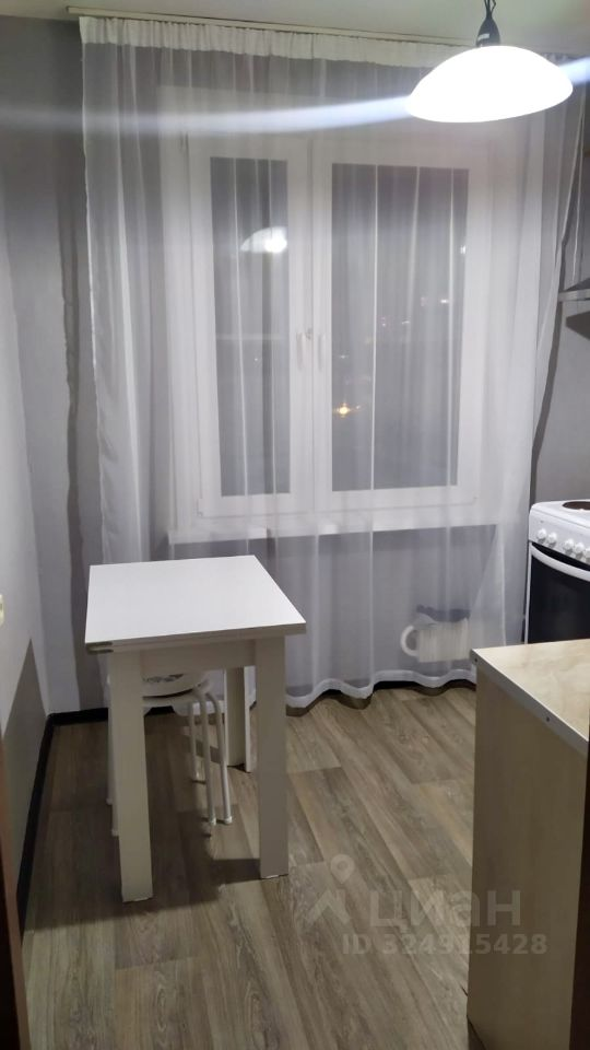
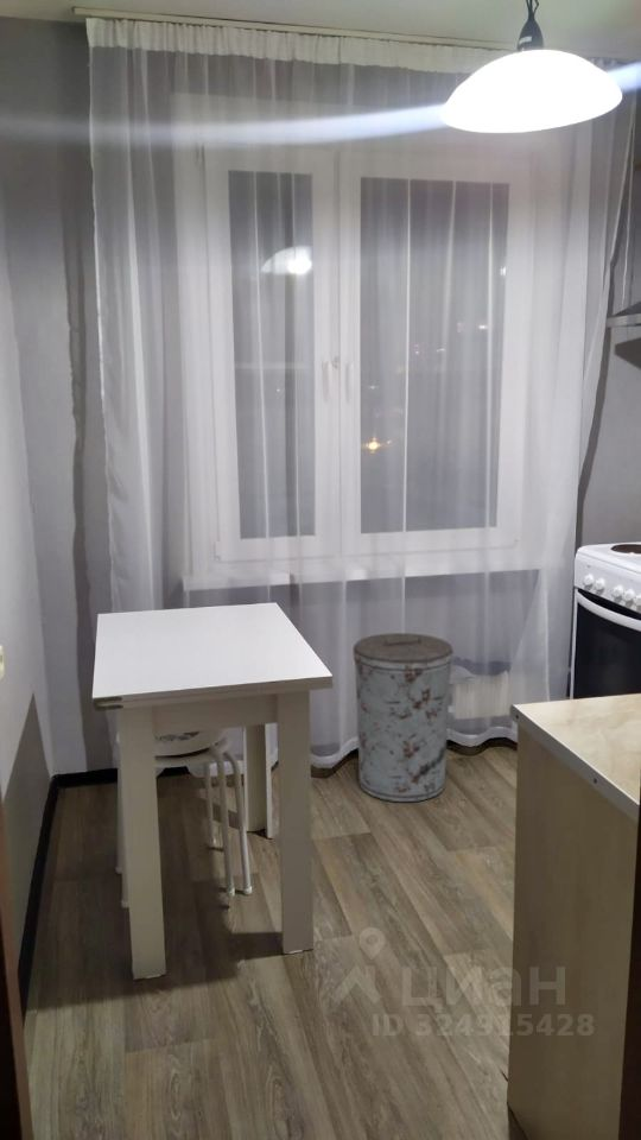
+ trash can (401, 711)
